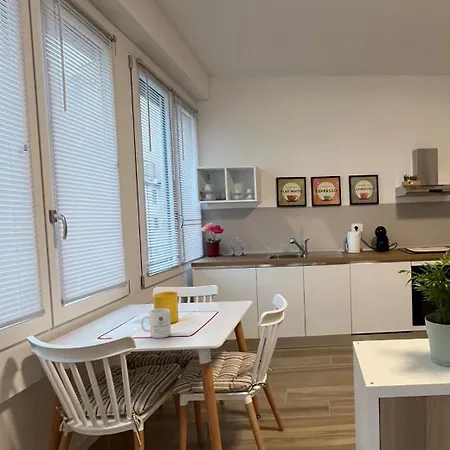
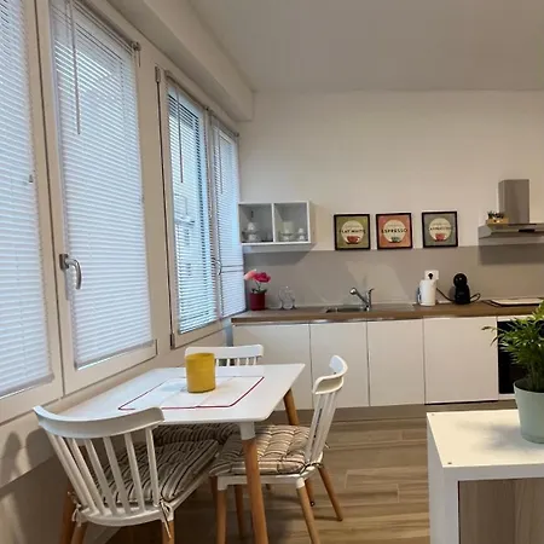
- mug (155, 323)
